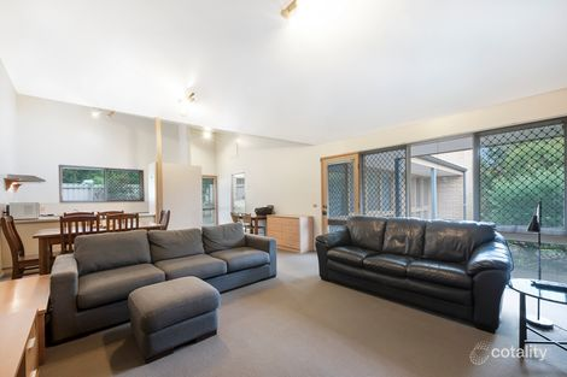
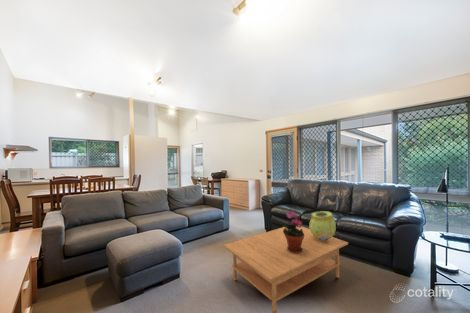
+ coffee table (286, 261)
+ decorative container (321, 225)
+ potted plant (293, 230)
